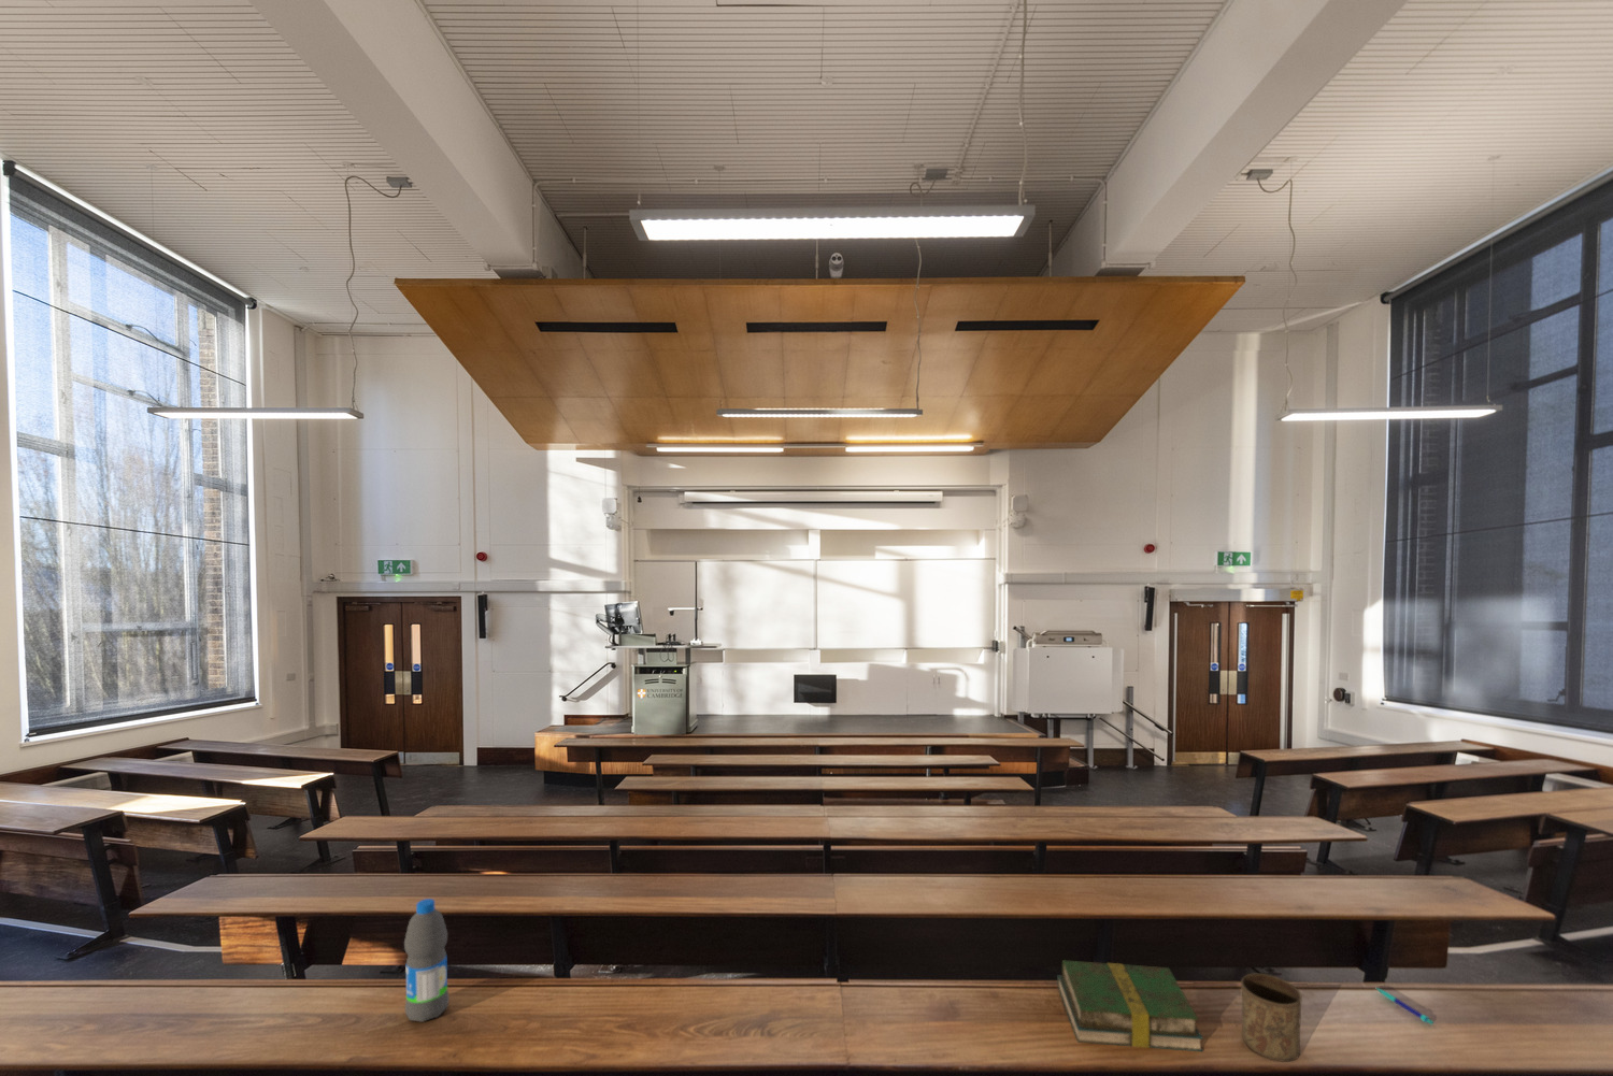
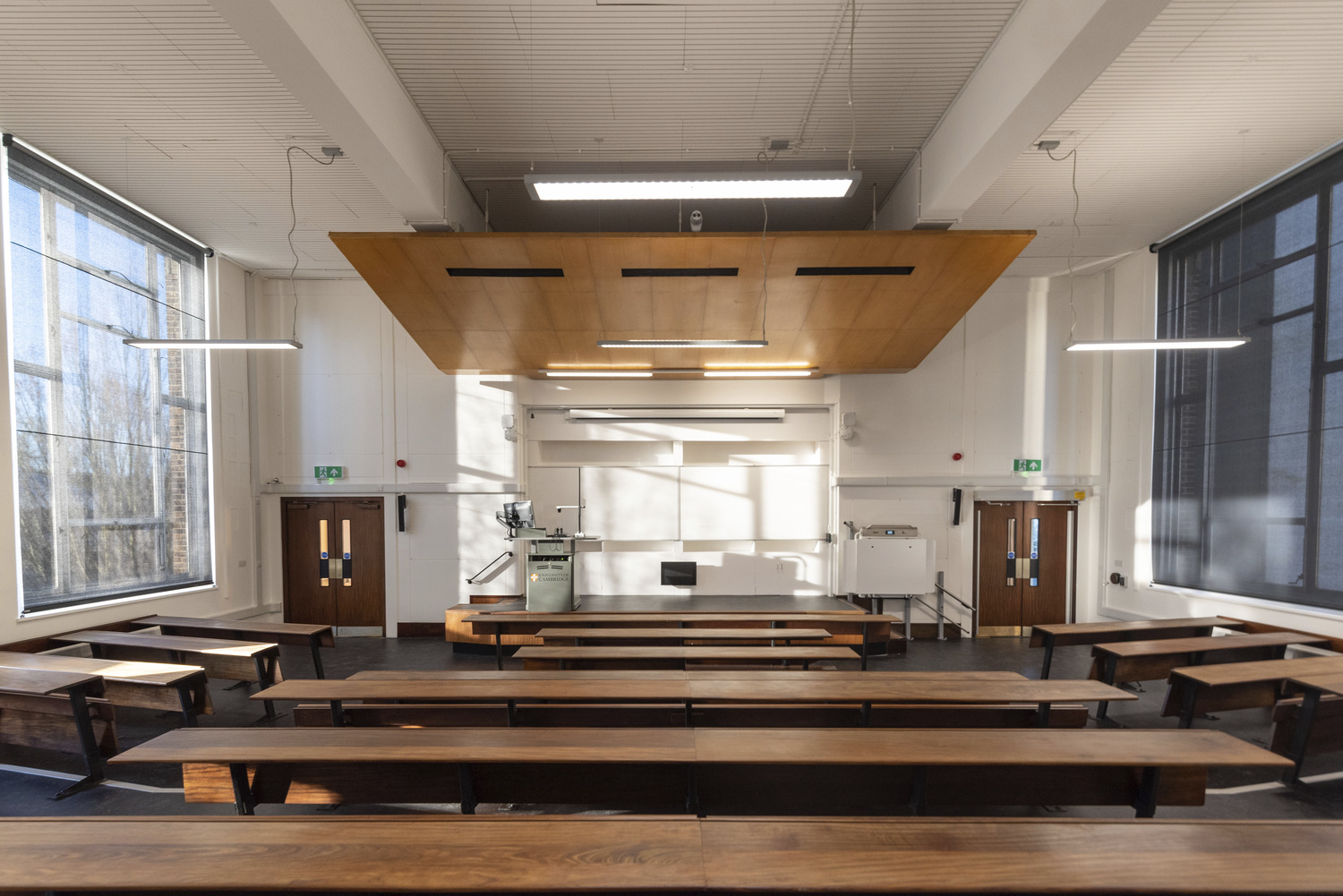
- water bottle (426, 957)
- book (1125, 1000)
- pen (1403, 1004)
- cup (1270, 1016)
